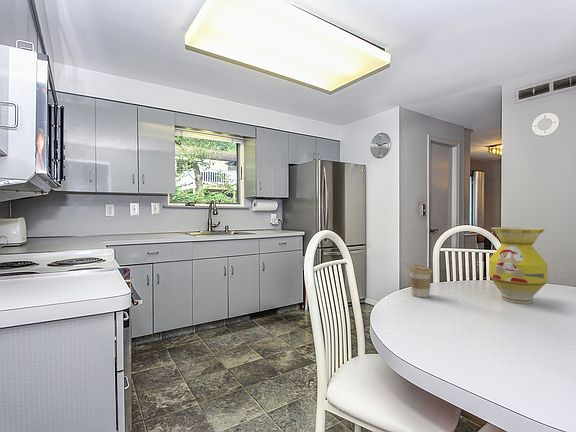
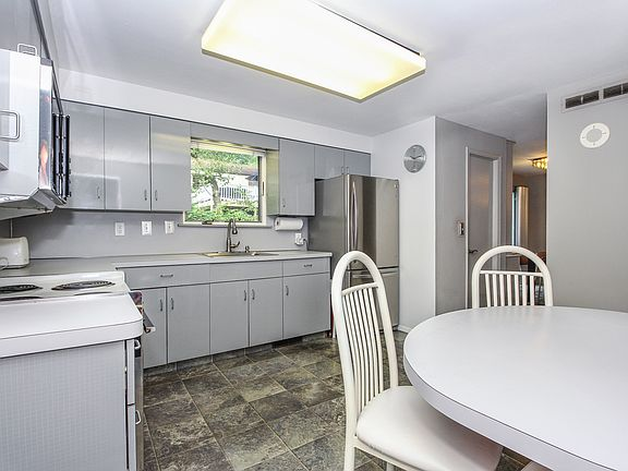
- coffee cup (420, 280)
- vase (516, 264)
